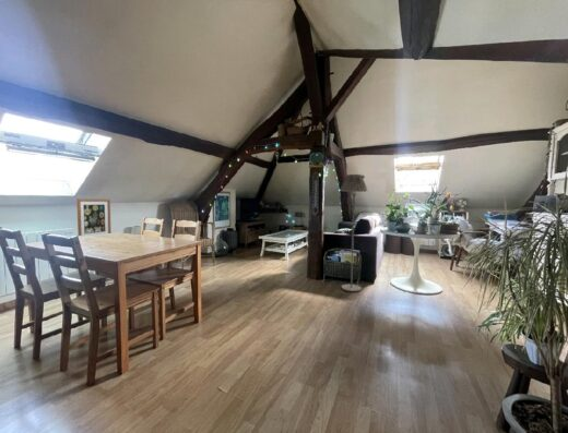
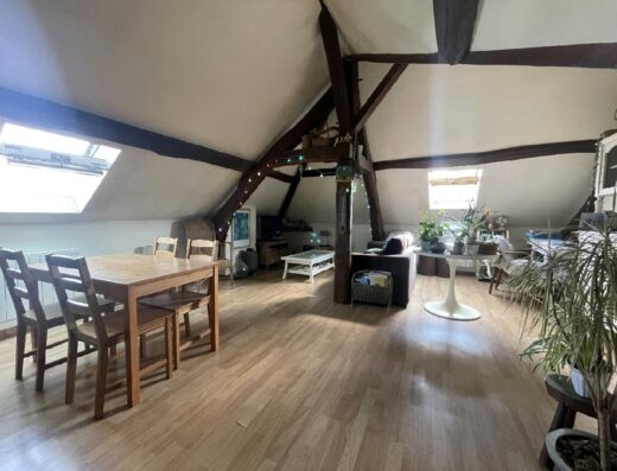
- wall art (95, 218)
- floor lamp (352, 232)
